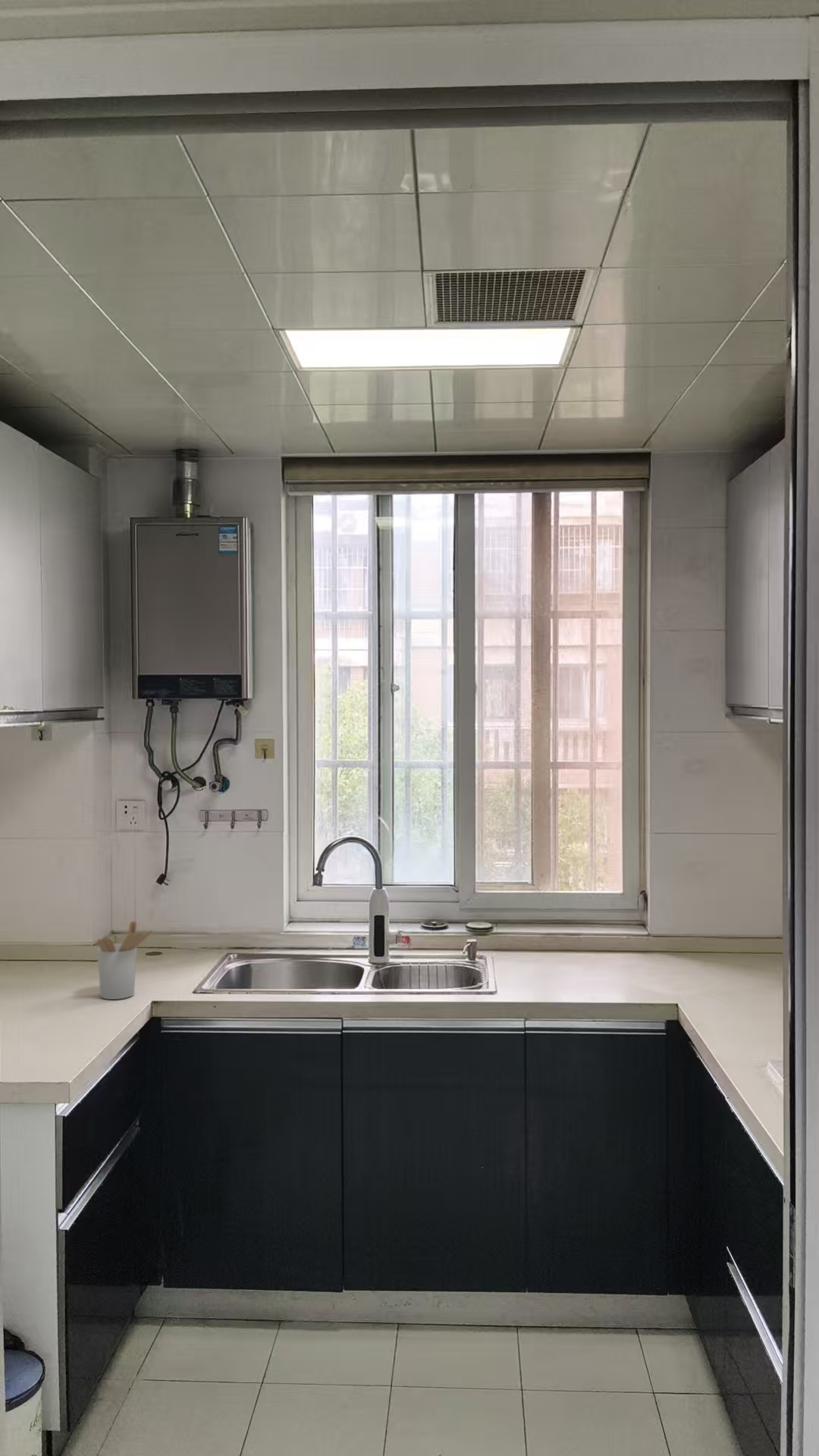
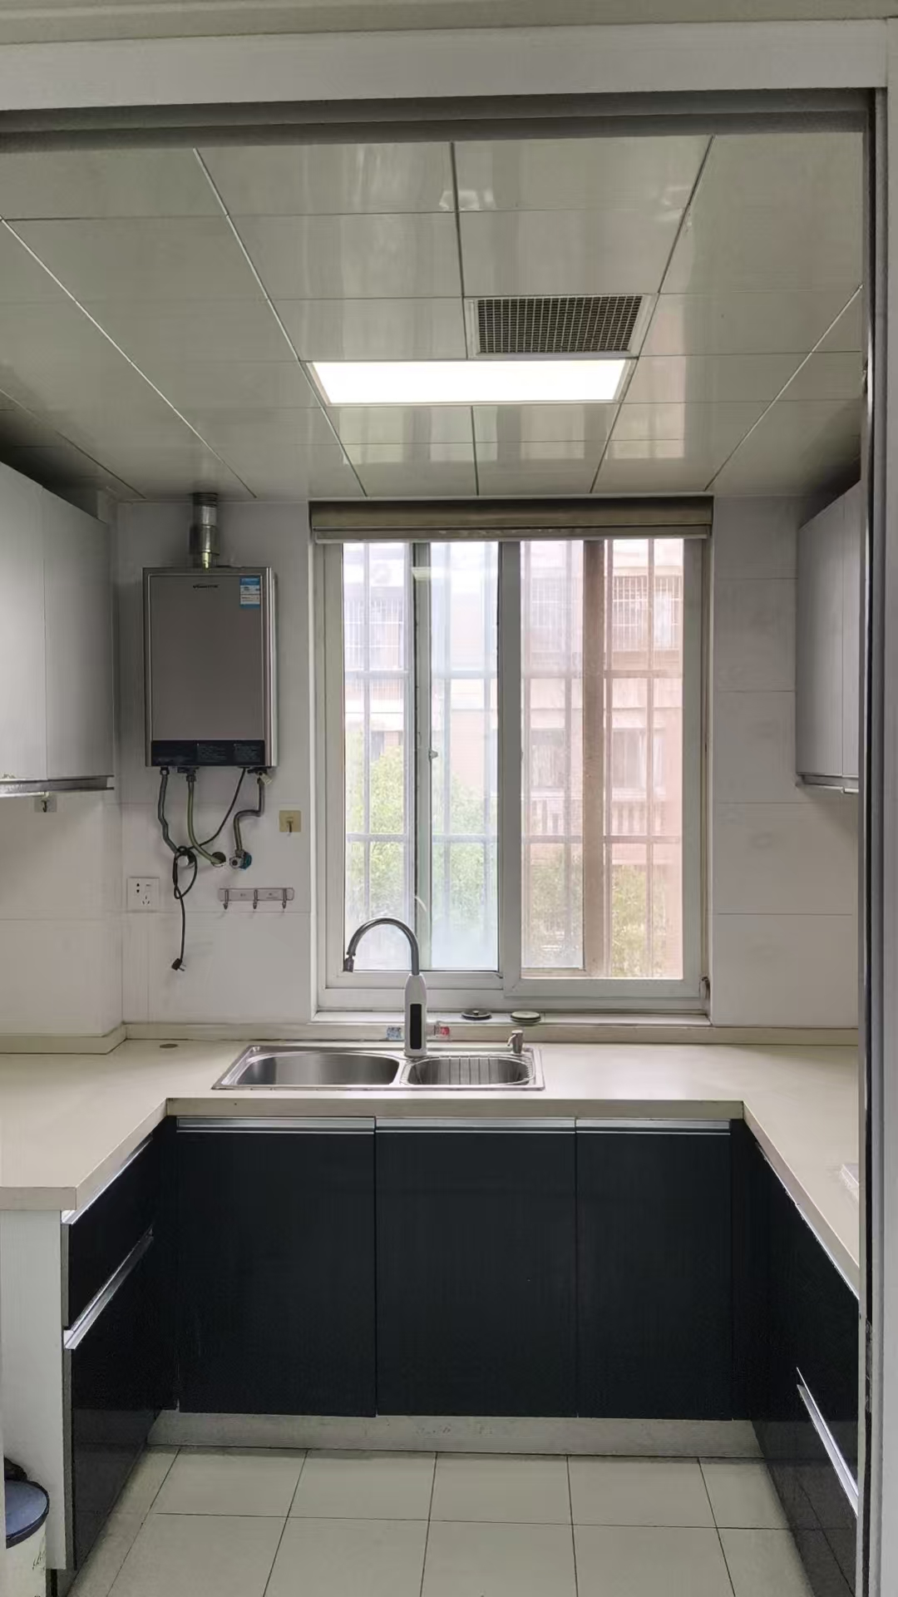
- utensil holder (124, 961)
